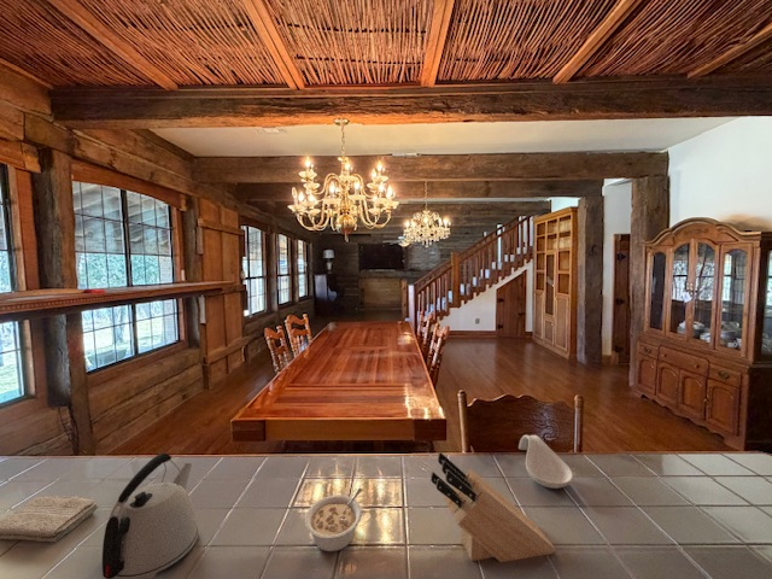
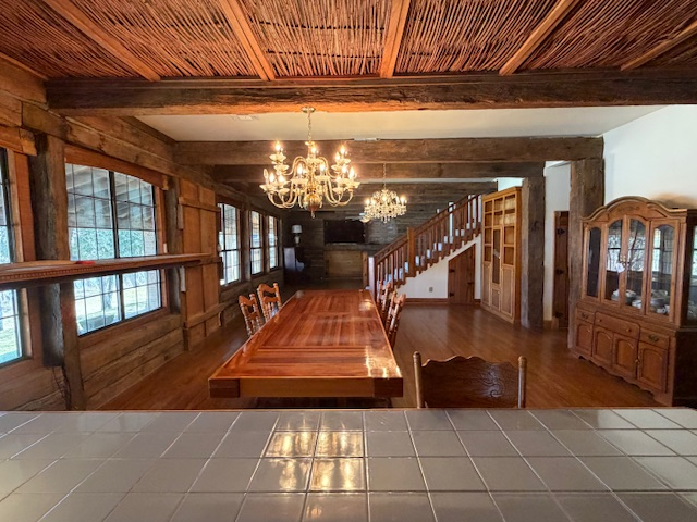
- spoon rest (539, 457)
- washcloth (45, 516)
- legume (334, 520)
- knife block (490, 501)
- kettle (153, 504)
